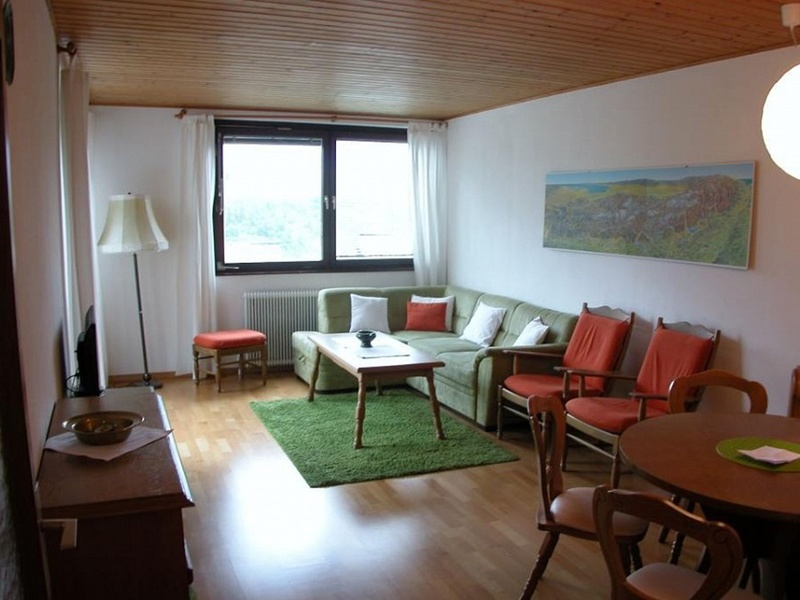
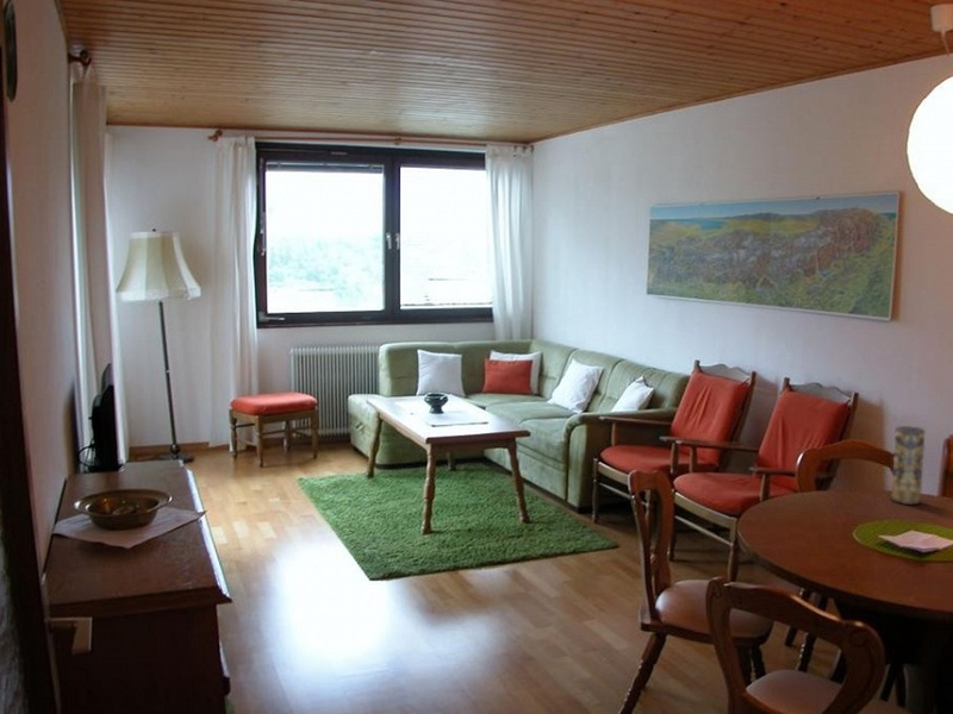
+ vase (908, 464)
